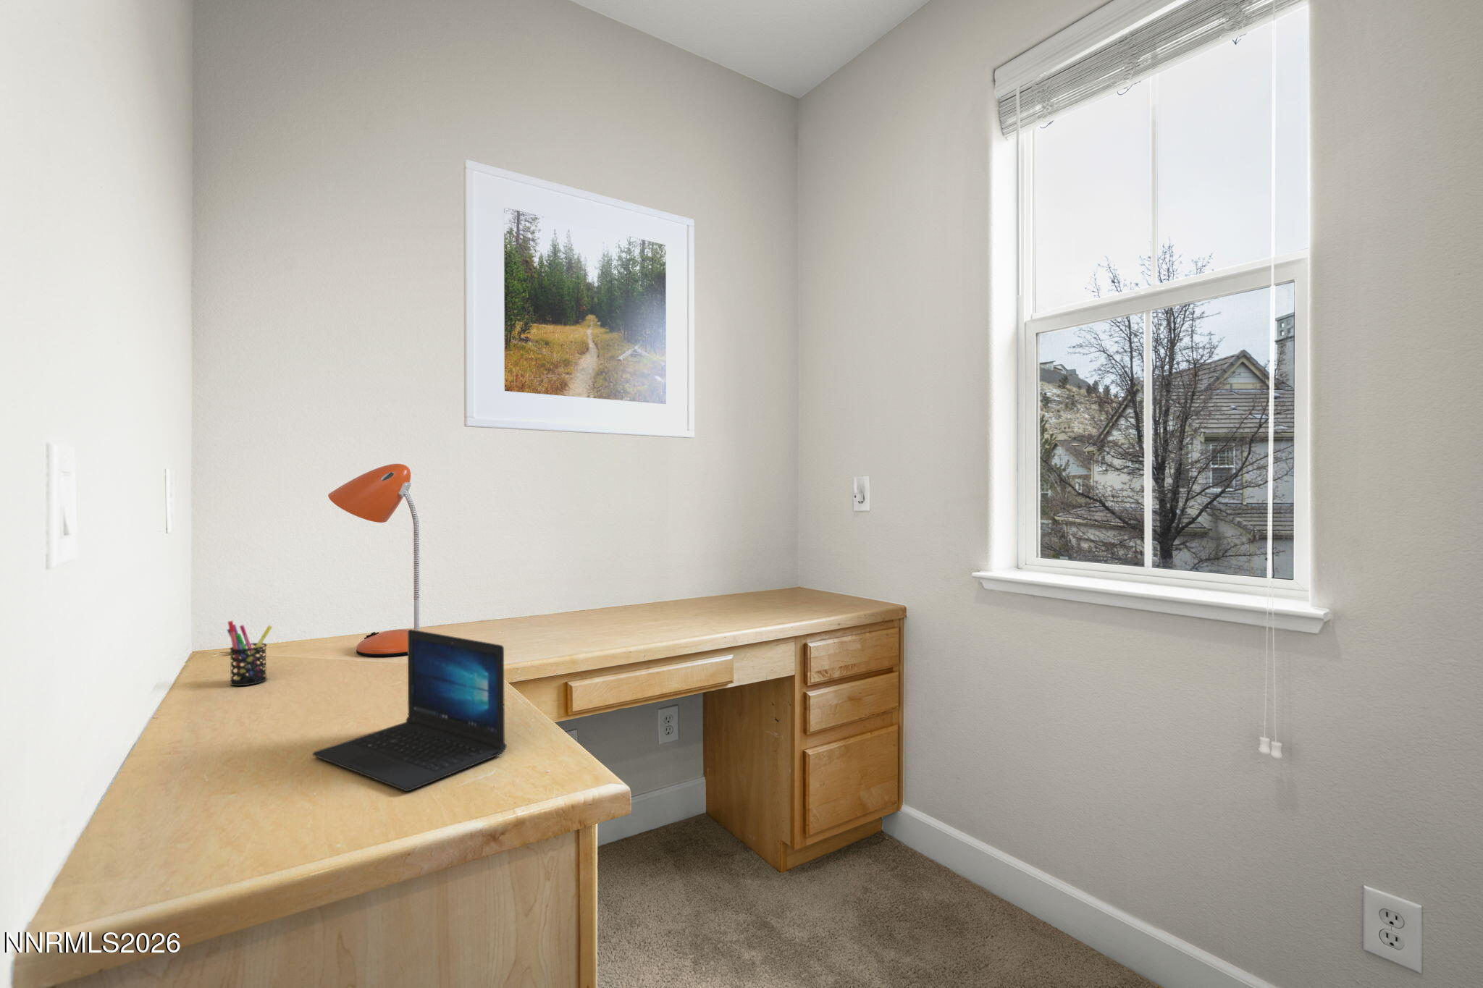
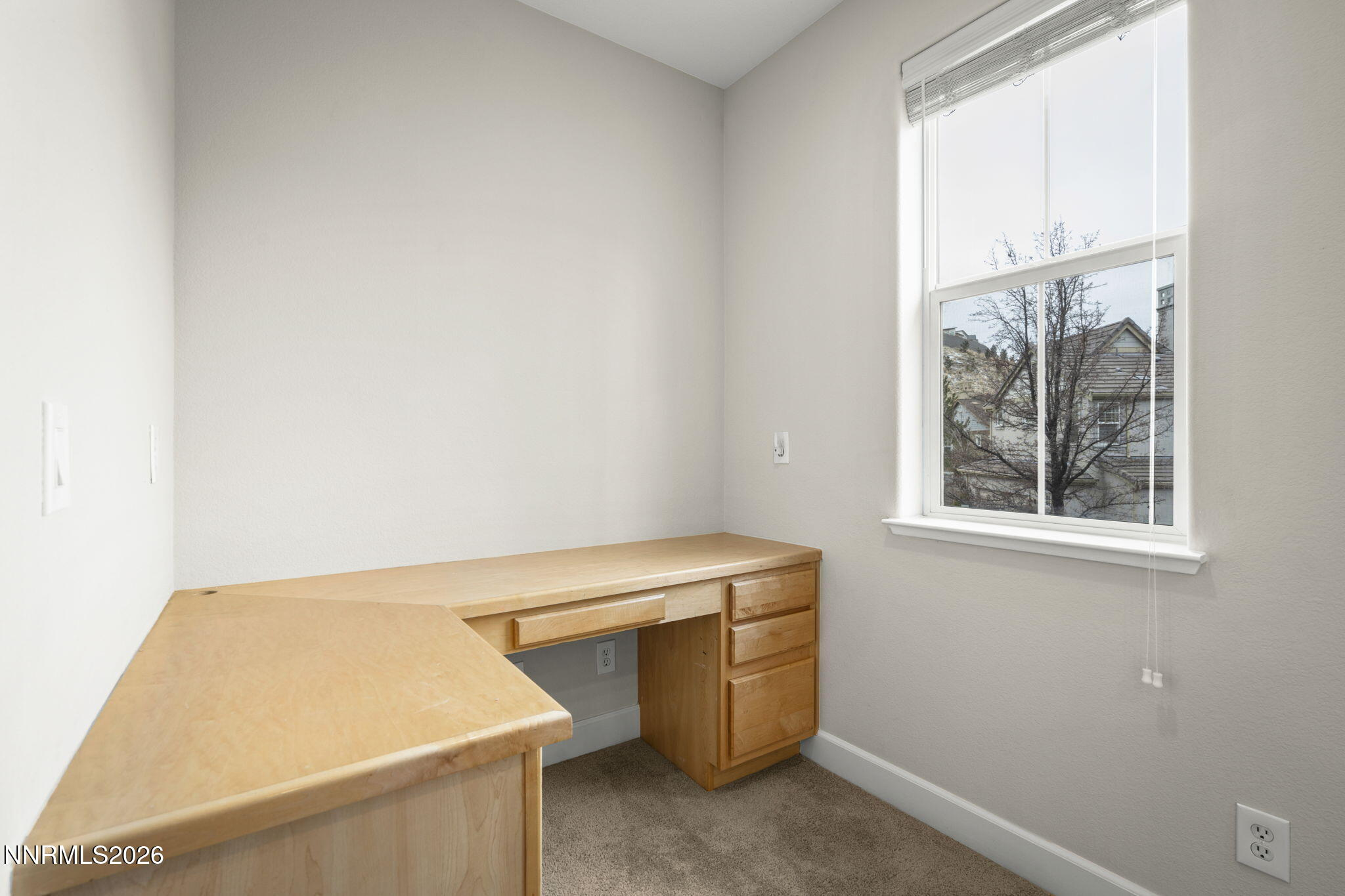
- laptop (410, 700)
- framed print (590, 313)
- desk lamp (413, 556)
- pen holder (245, 652)
